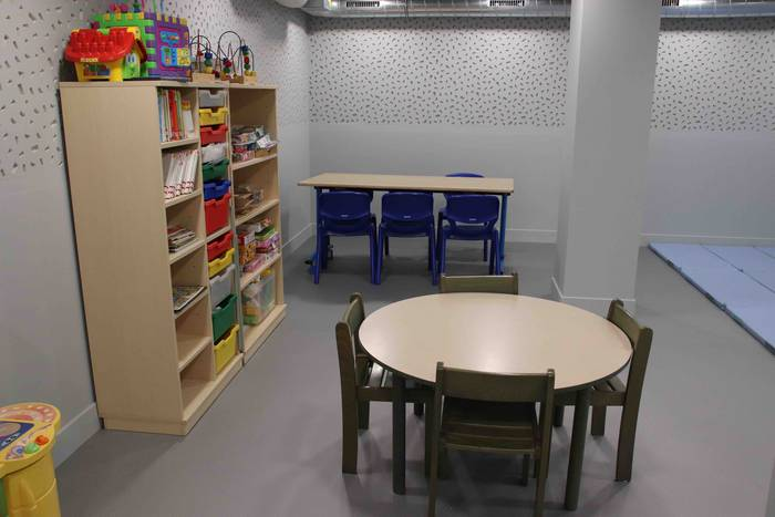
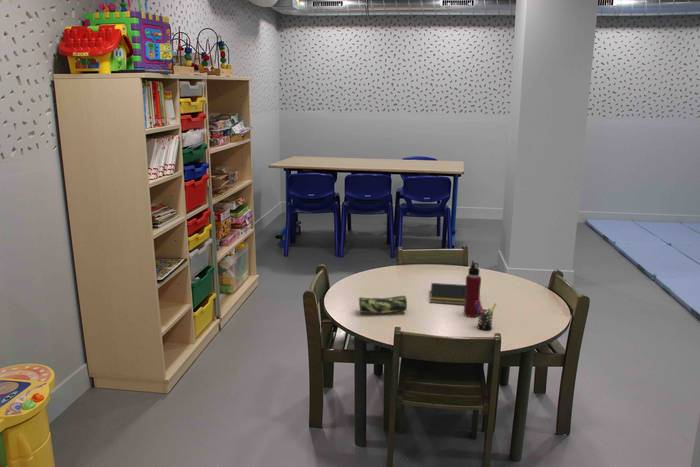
+ water bottle (472, 288)
+ pen holder (485, 314)
+ notepad (454, 293)
+ pencil case (381, 304)
